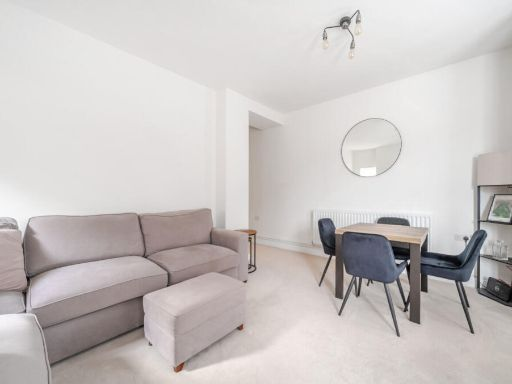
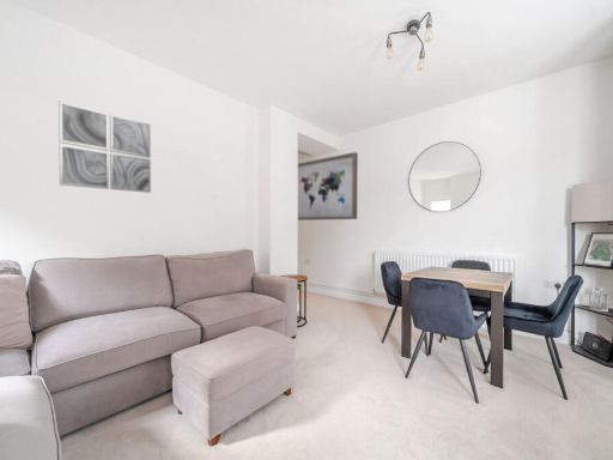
+ wall art (321, 189)
+ wall art (108, 152)
